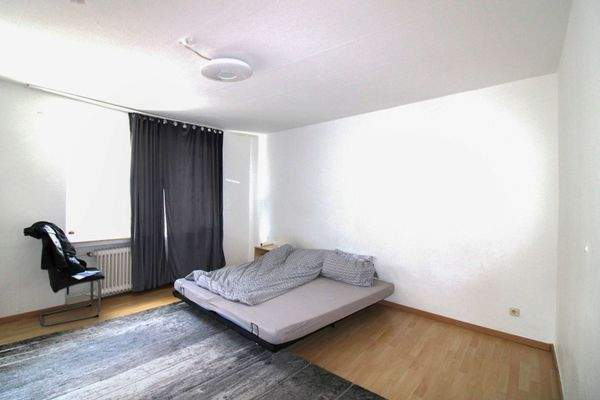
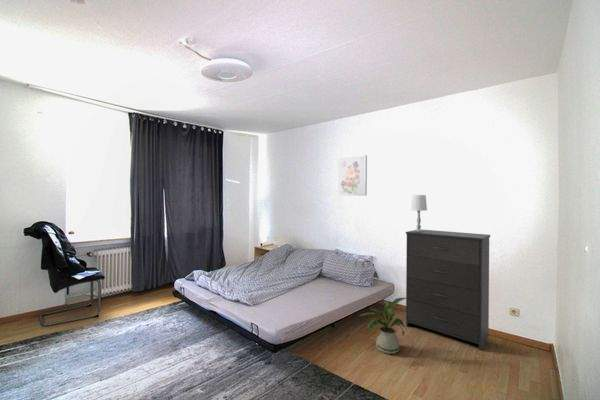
+ wall art (351, 176)
+ table lamp (418, 212)
+ house plant (382, 322)
+ dresser (445, 282)
